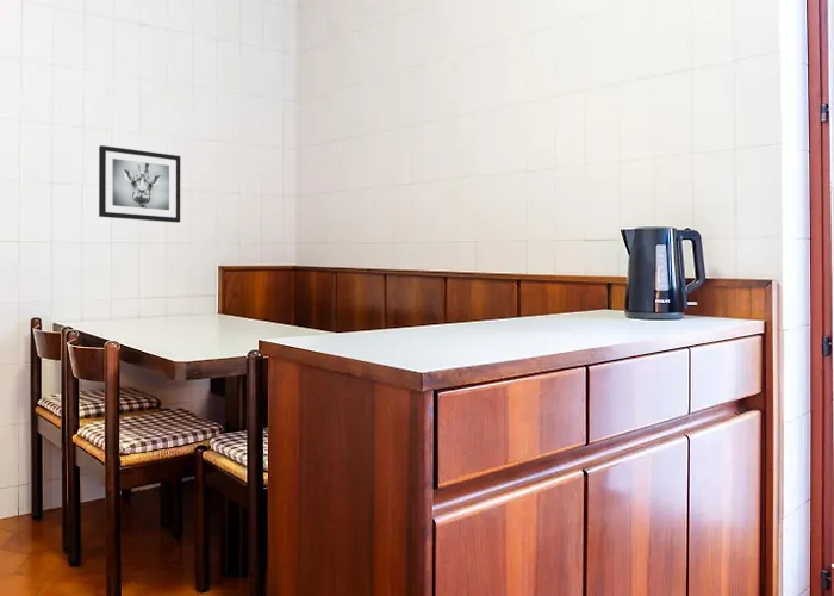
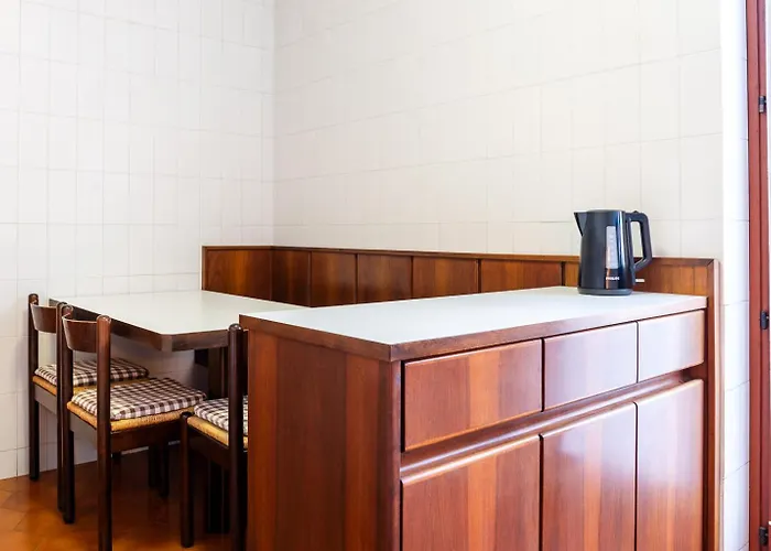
- wall art (141, 185)
